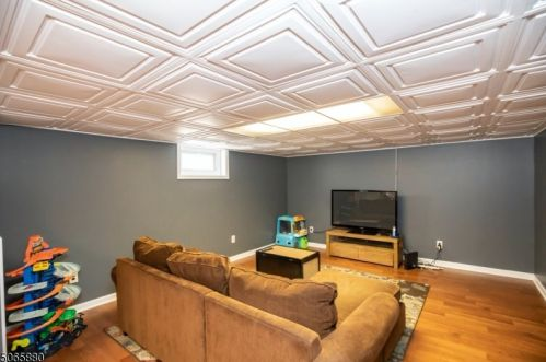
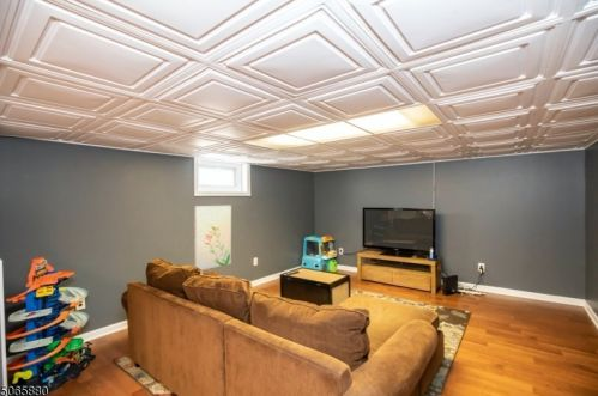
+ wall art (213, 236)
